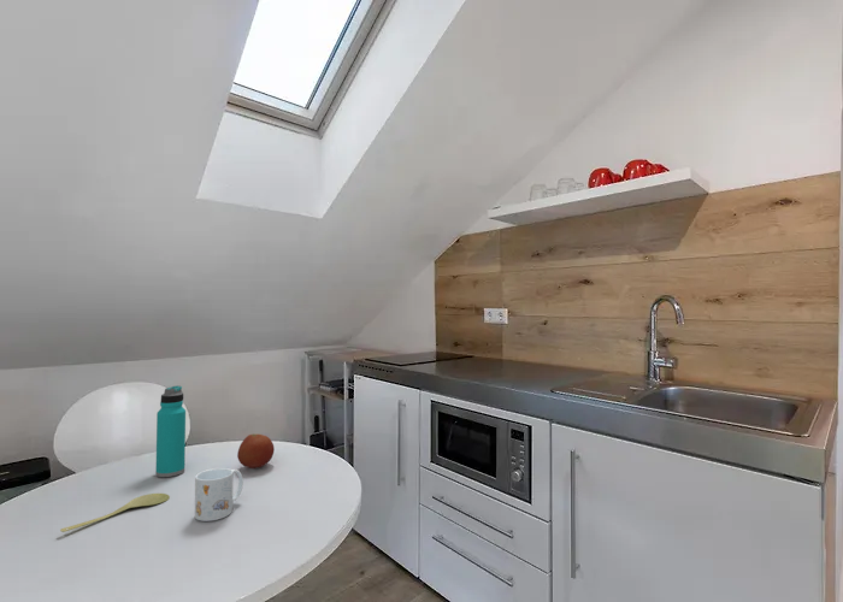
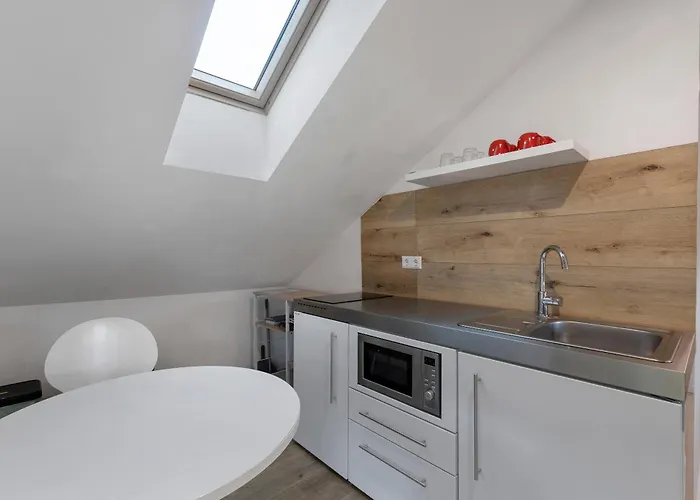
- mug (220, 490)
- water bottle (171, 430)
- spoon (119, 509)
- fruit (255, 450)
